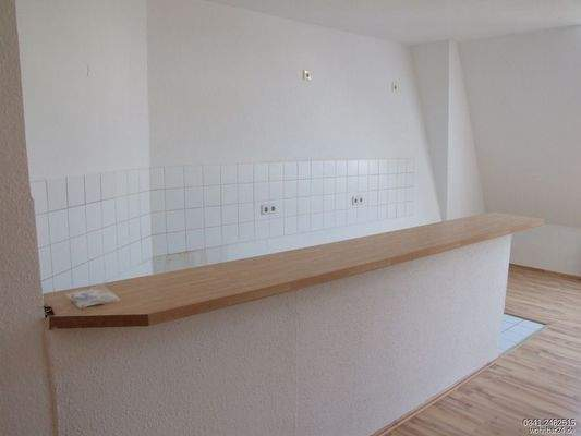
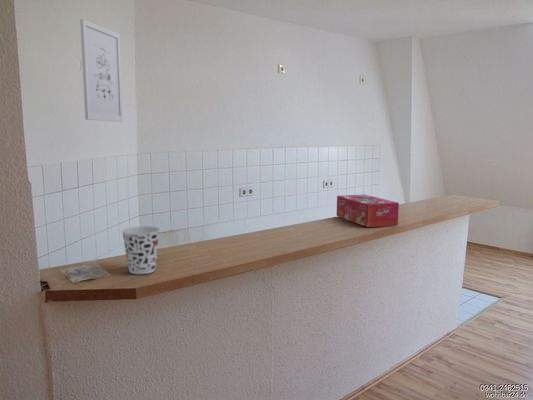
+ tissue box (365, 209)
+ wall art (103, 74)
+ cup (141, 250)
